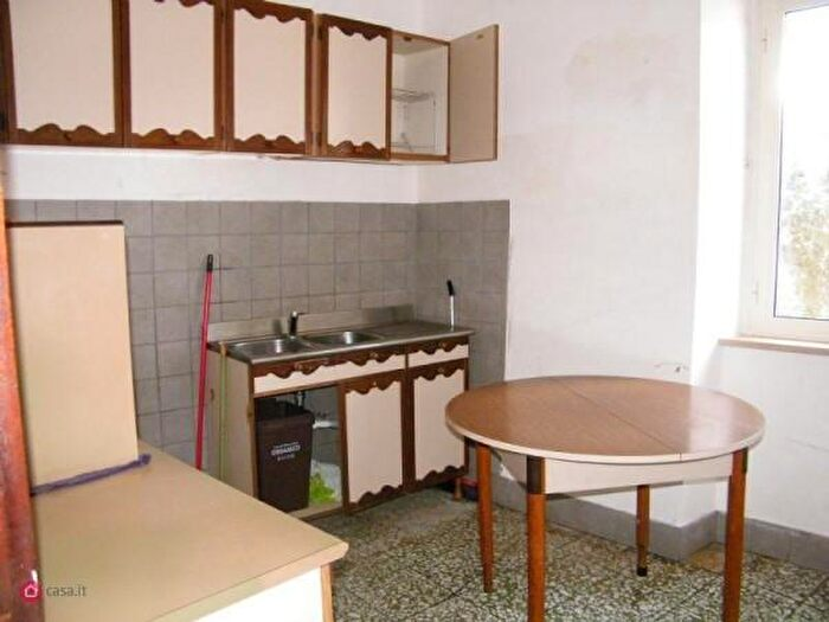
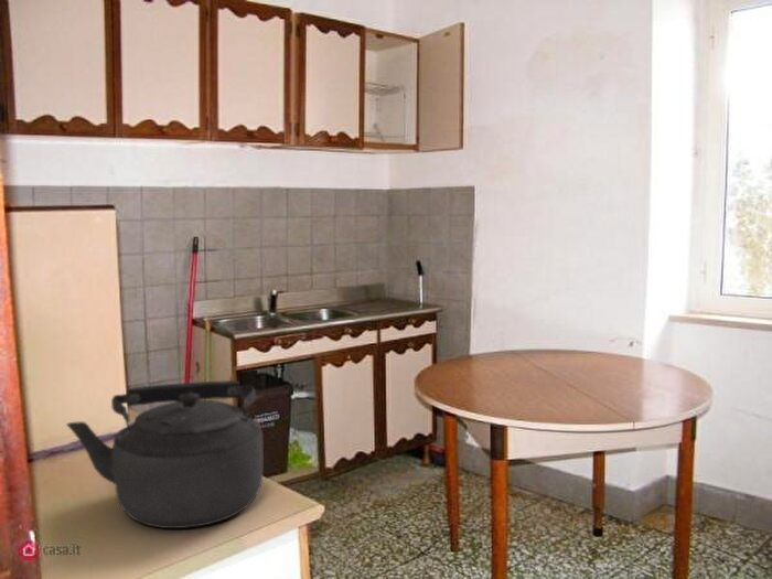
+ kettle (185, 448)
